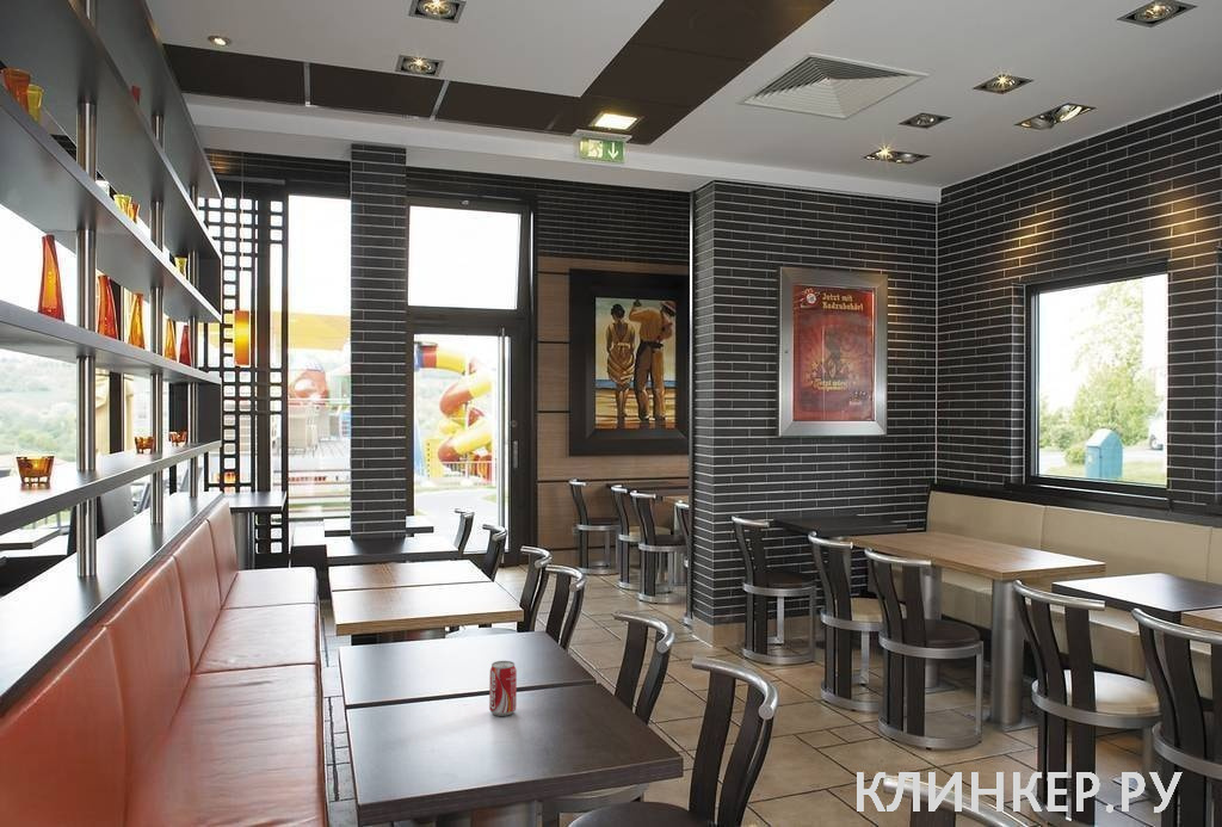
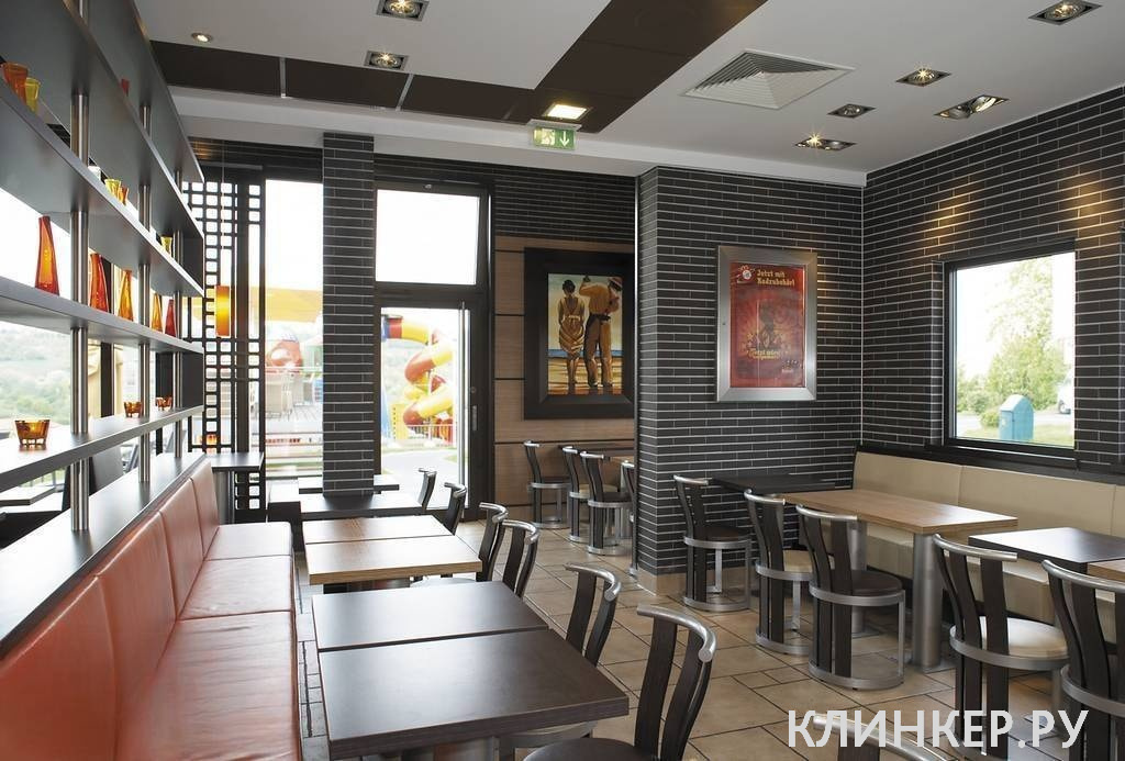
- soda can (502, 687)
